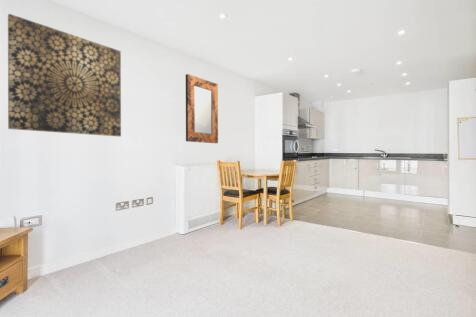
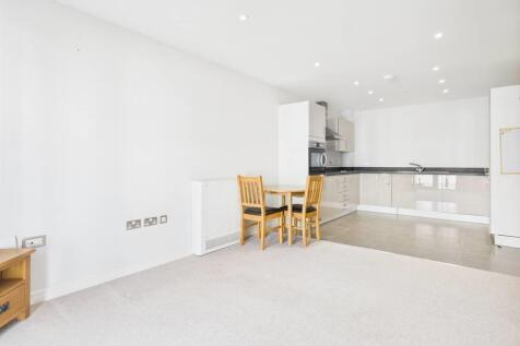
- home mirror (202, 110)
- wall art (72, 84)
